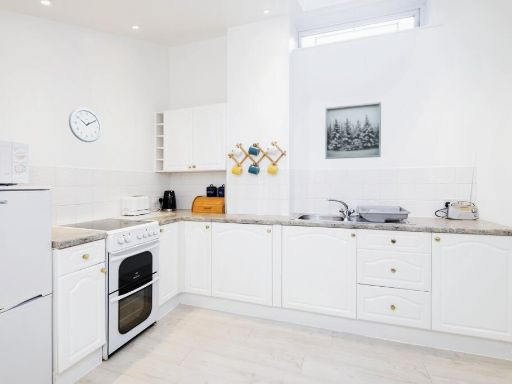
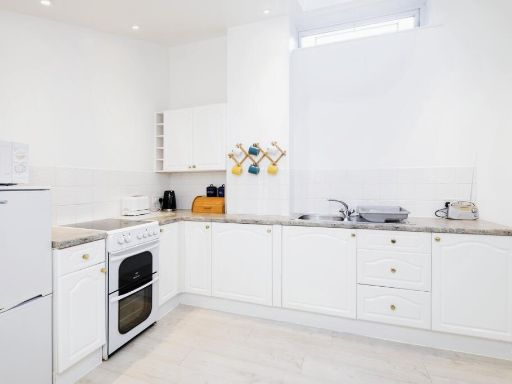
- wall art (352, 131)
- wall clock (86, 124)
